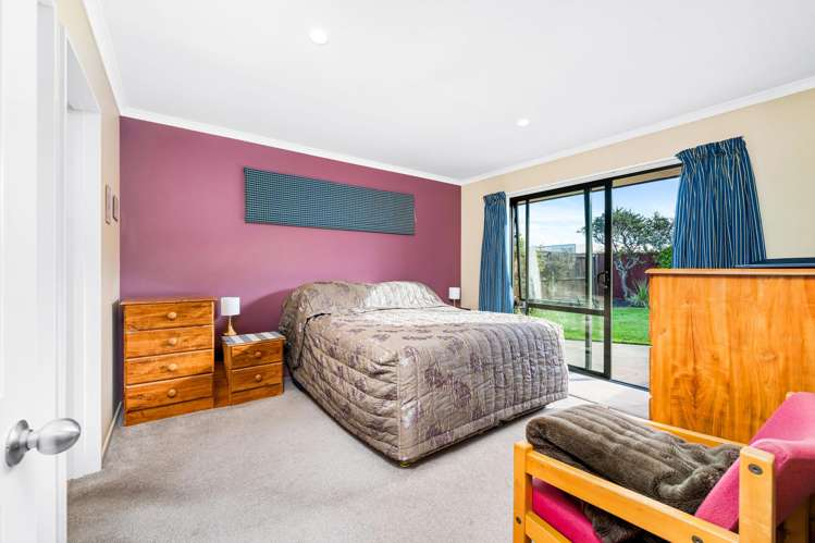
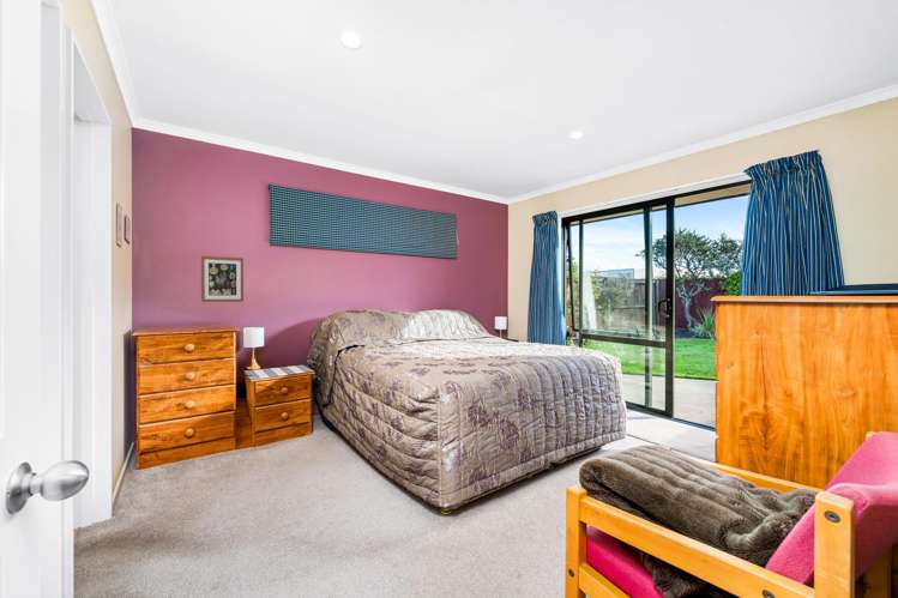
+ wall art (222, 279)
